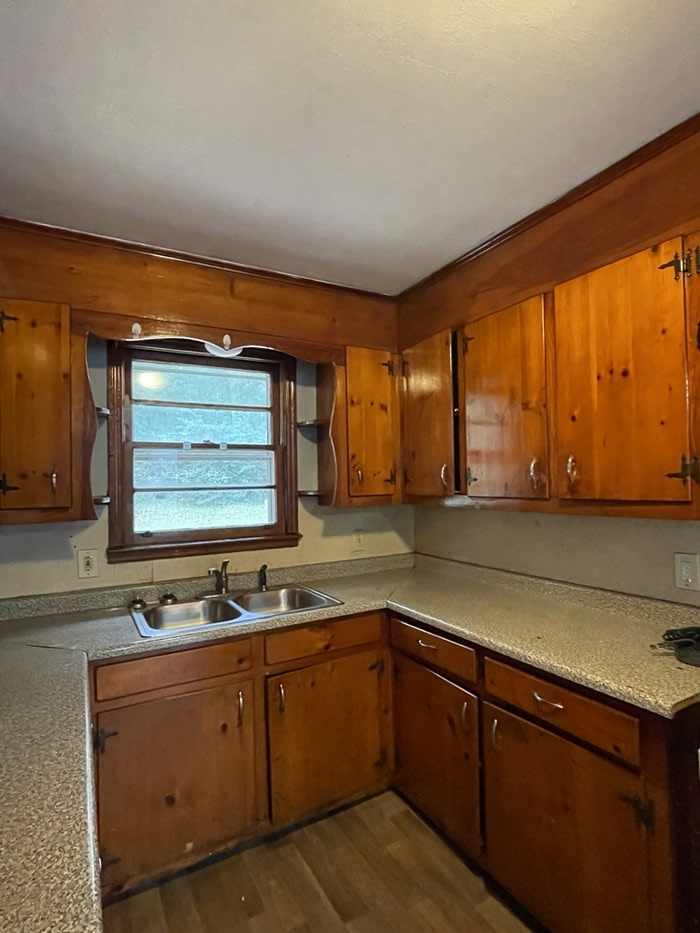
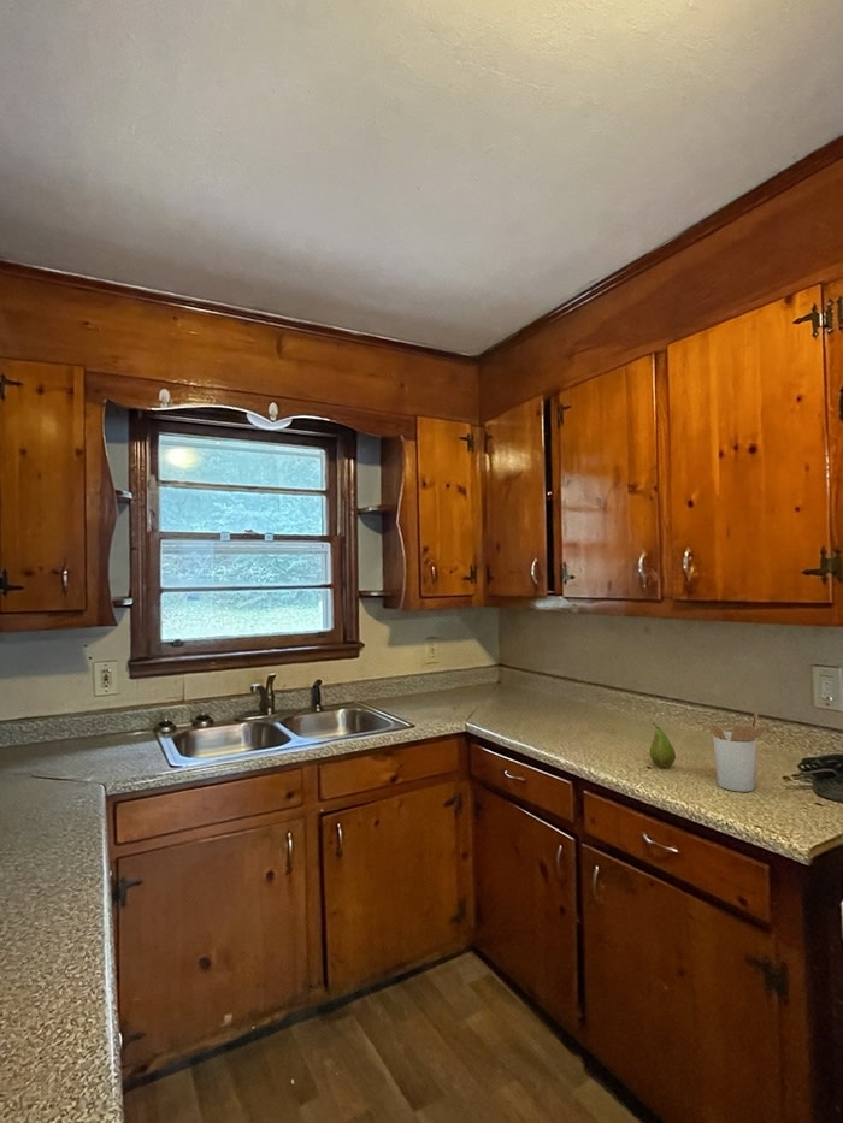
+ fruit (661, 744)
+ utensil holder (739, 752)
